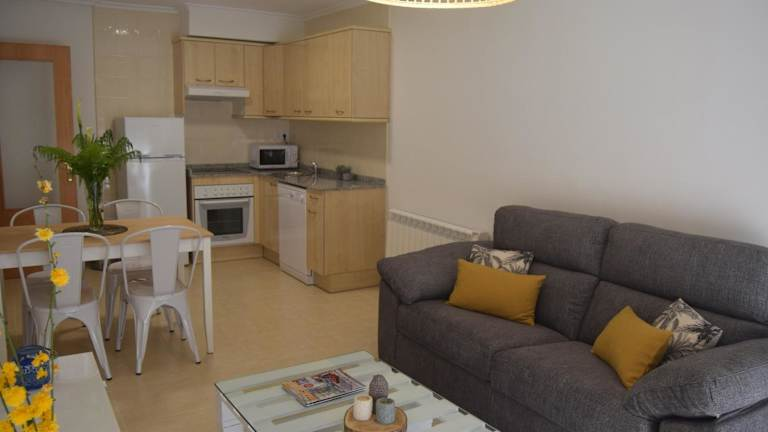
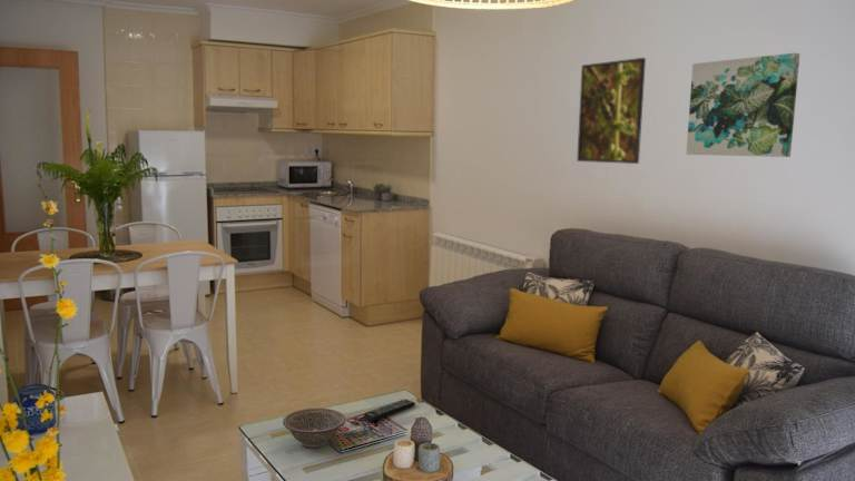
+ wall art (738, 107)
+ decorative bowl (314, 430)
+ remote control (390, 410)
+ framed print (609, 112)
